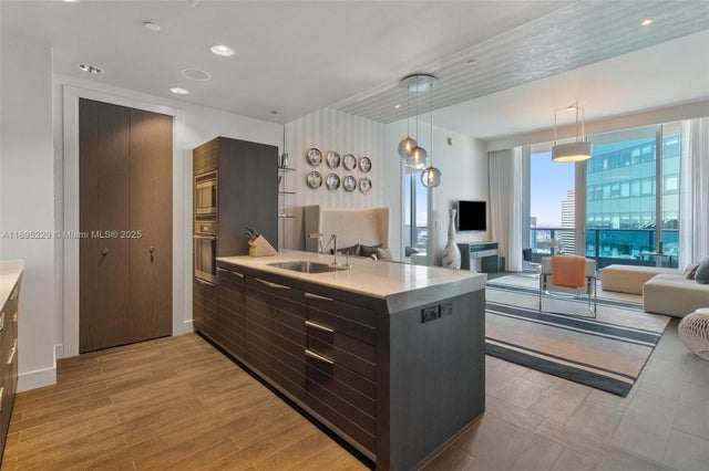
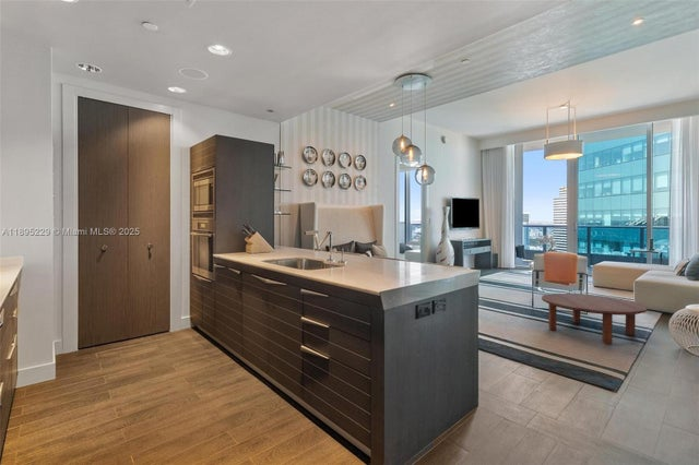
+ coffee table (590, 312)
